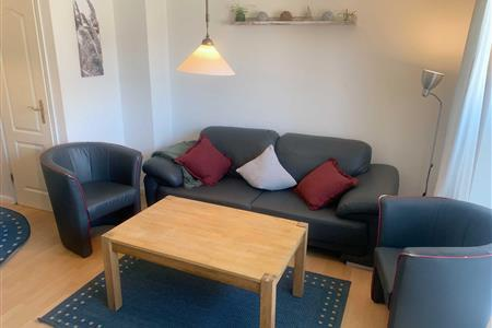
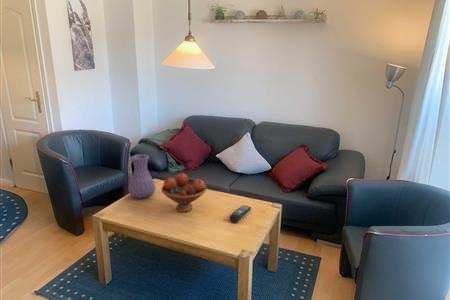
+ fruit bowl (184, 194)
+ vase (141, 176)
+ remote control (240, 212)
